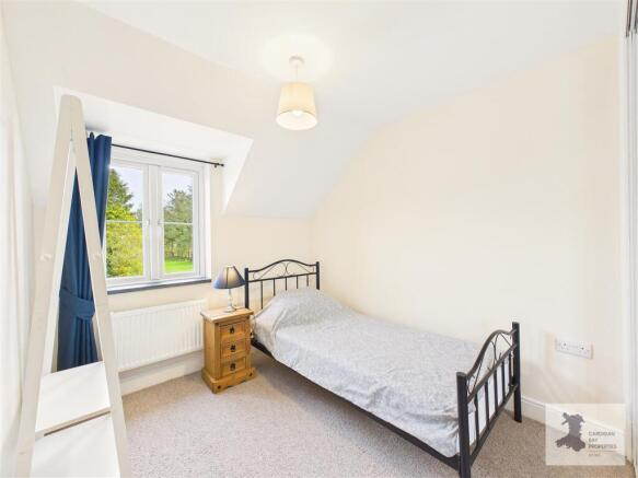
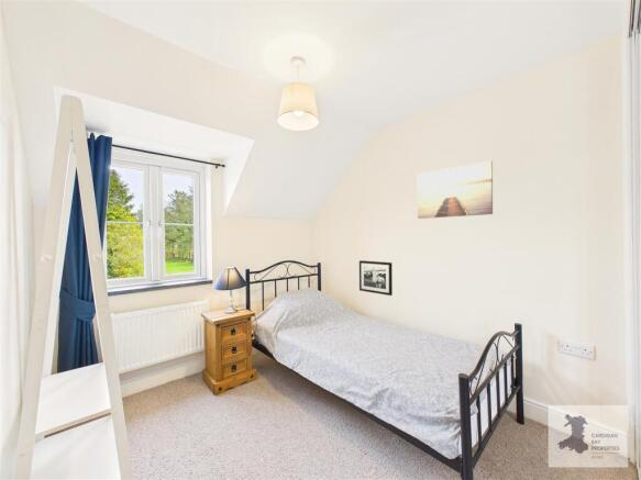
+ wall art (451, 192)
+ picture frame (375, 277)
